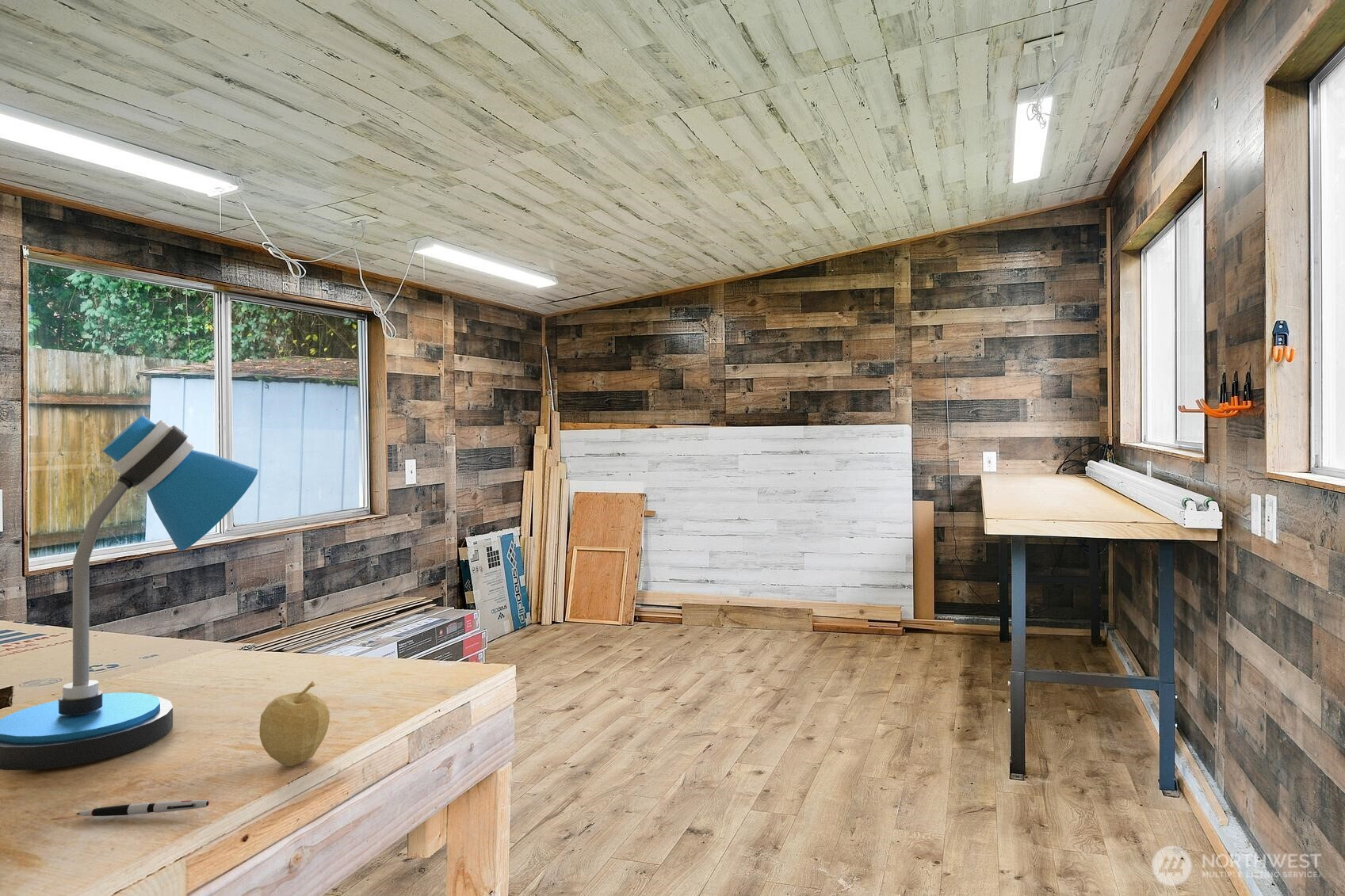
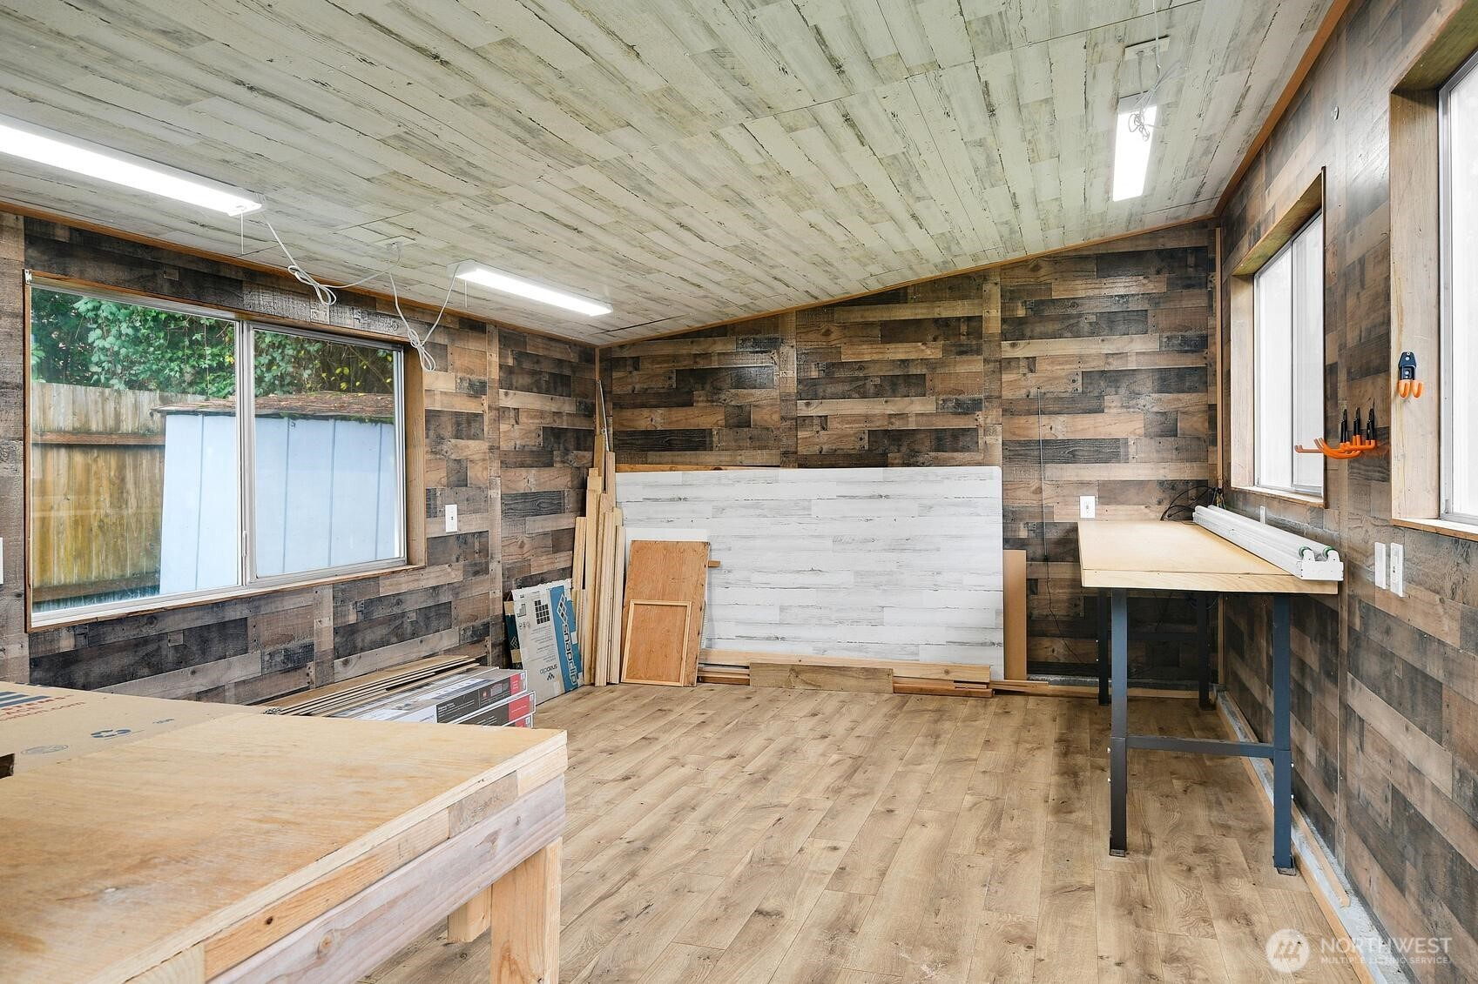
- fruit (294, 721)
- desk lamp (88, 570)
- pen (142, 808)
